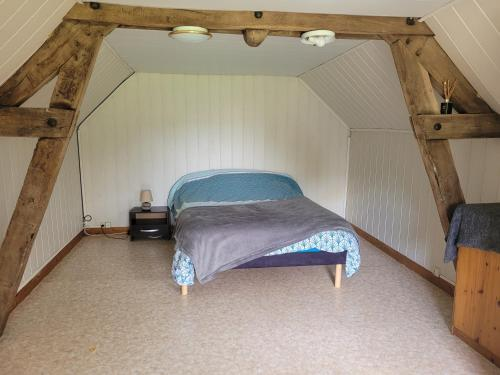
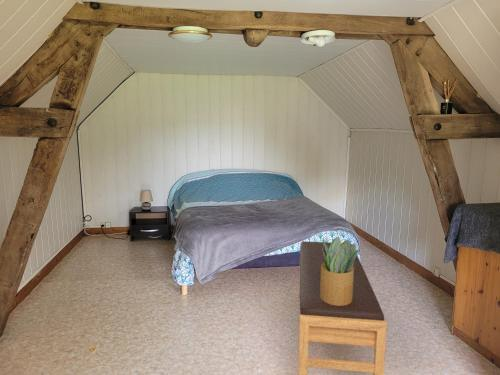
+ potted plant (337, 268)
+ bench (330, 304)
